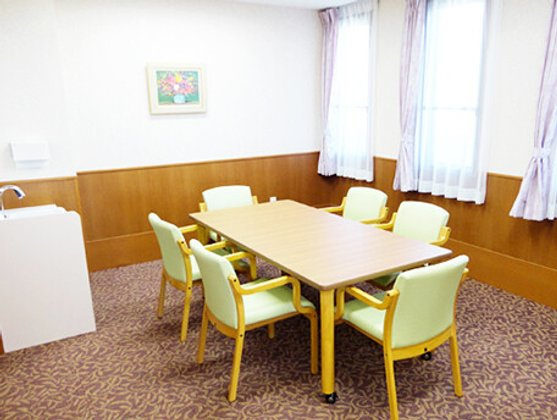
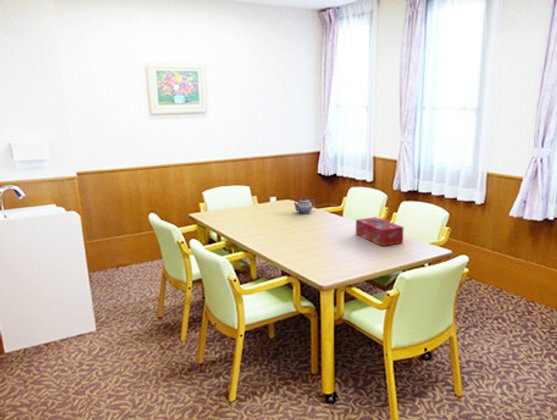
+ teapot (304, 205)
+ tissue box (378, 230)
